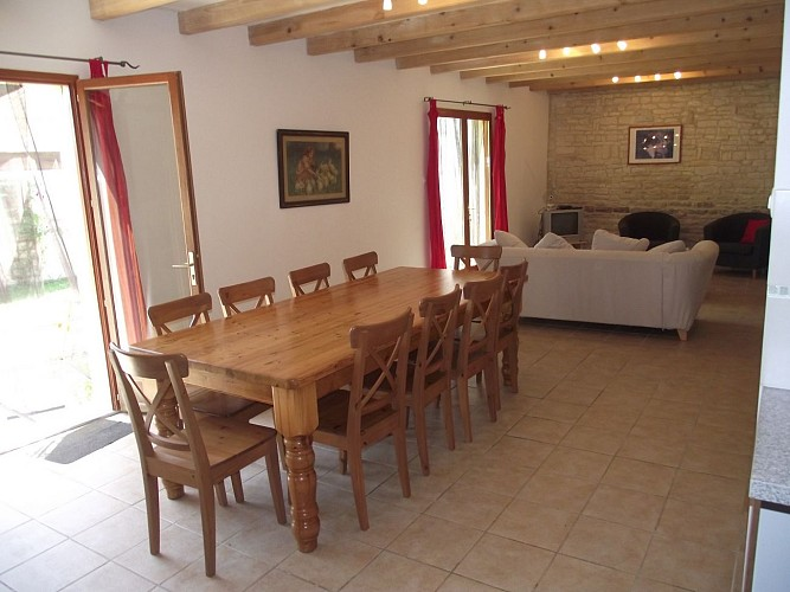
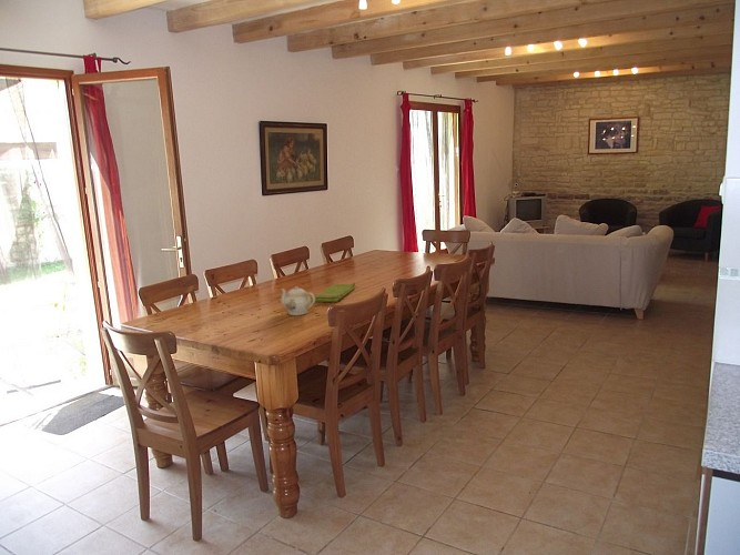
+ teapot (297, 300)
+ dish towel (334, 291)
